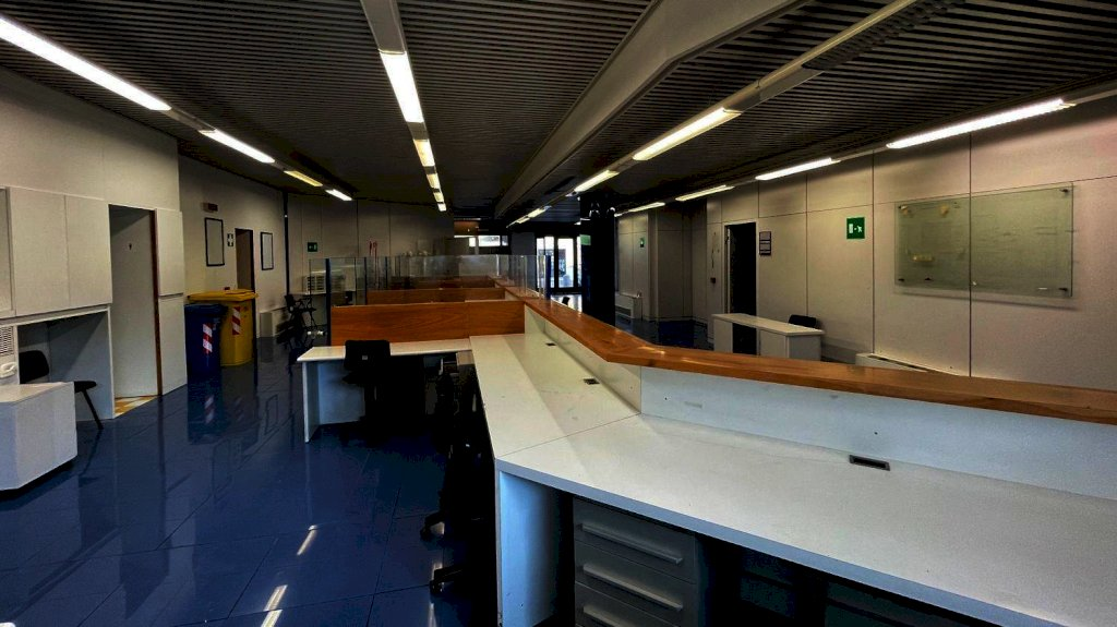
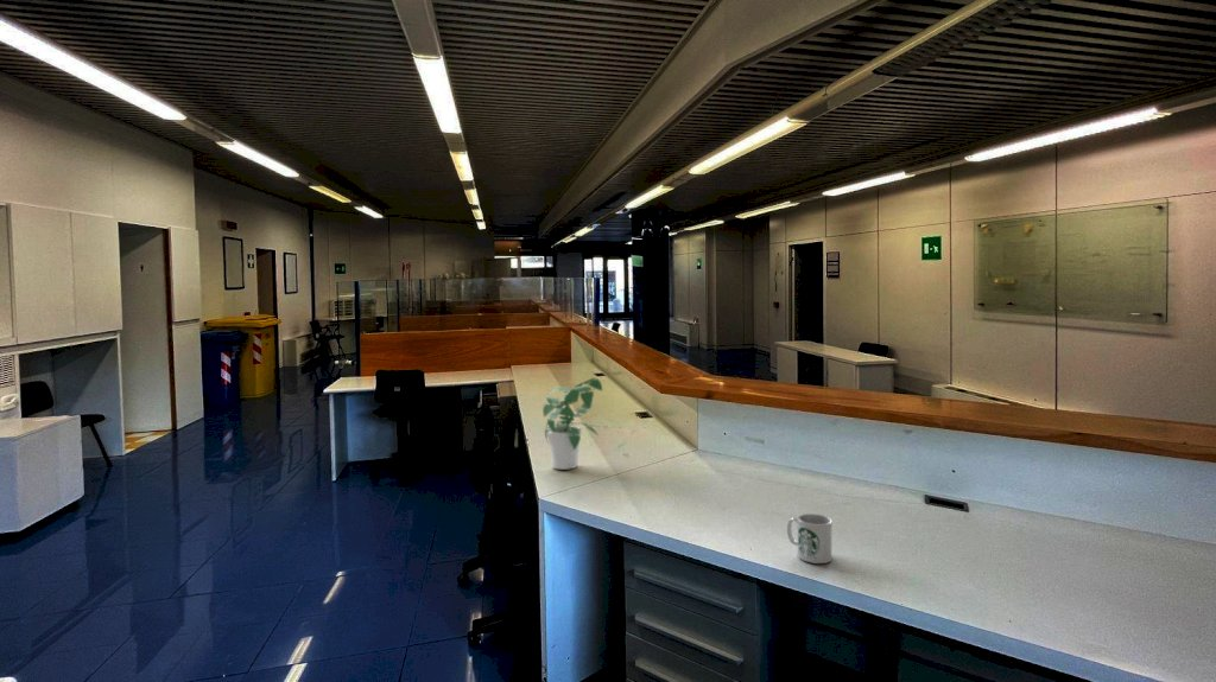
+ mug (808, 535)
+ potted plant (571, 422)
